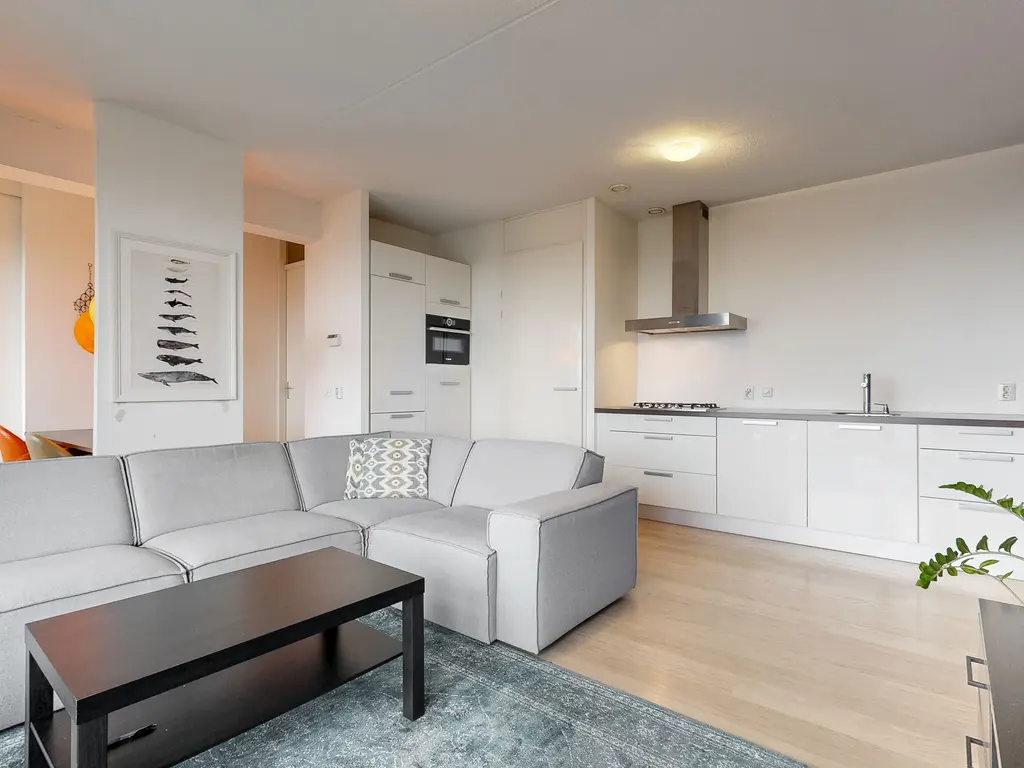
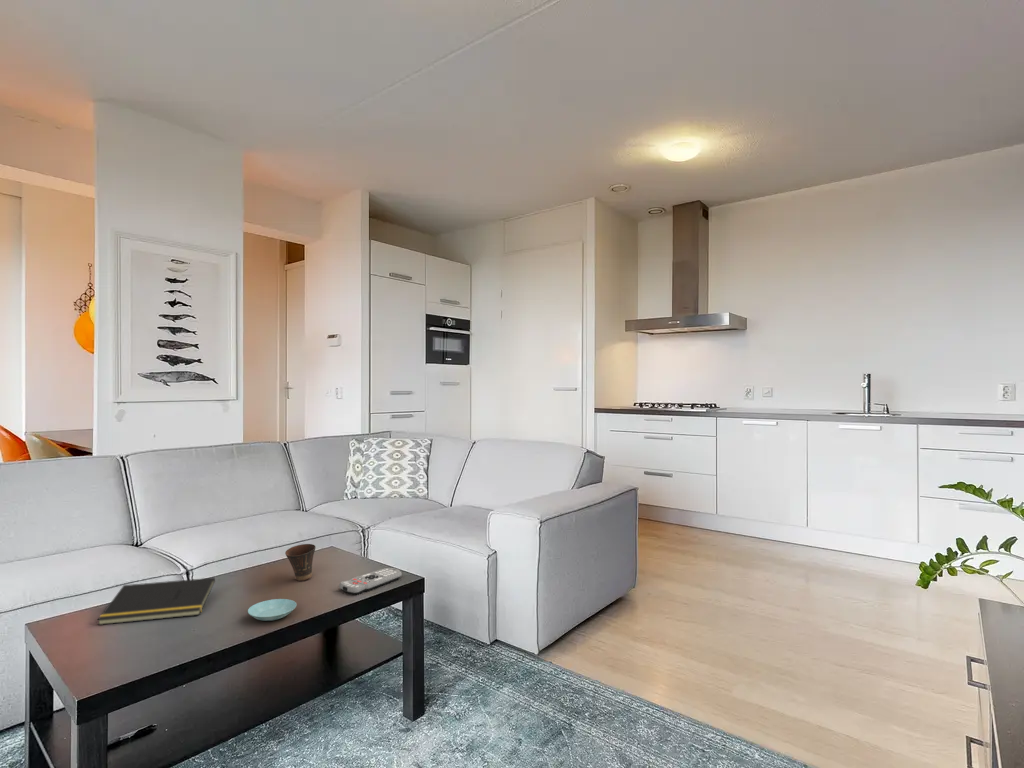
+ saucer (272, 611)
+ remote control (372, 580)
+ cup (300, 563)
+ notepad (160, 599)
